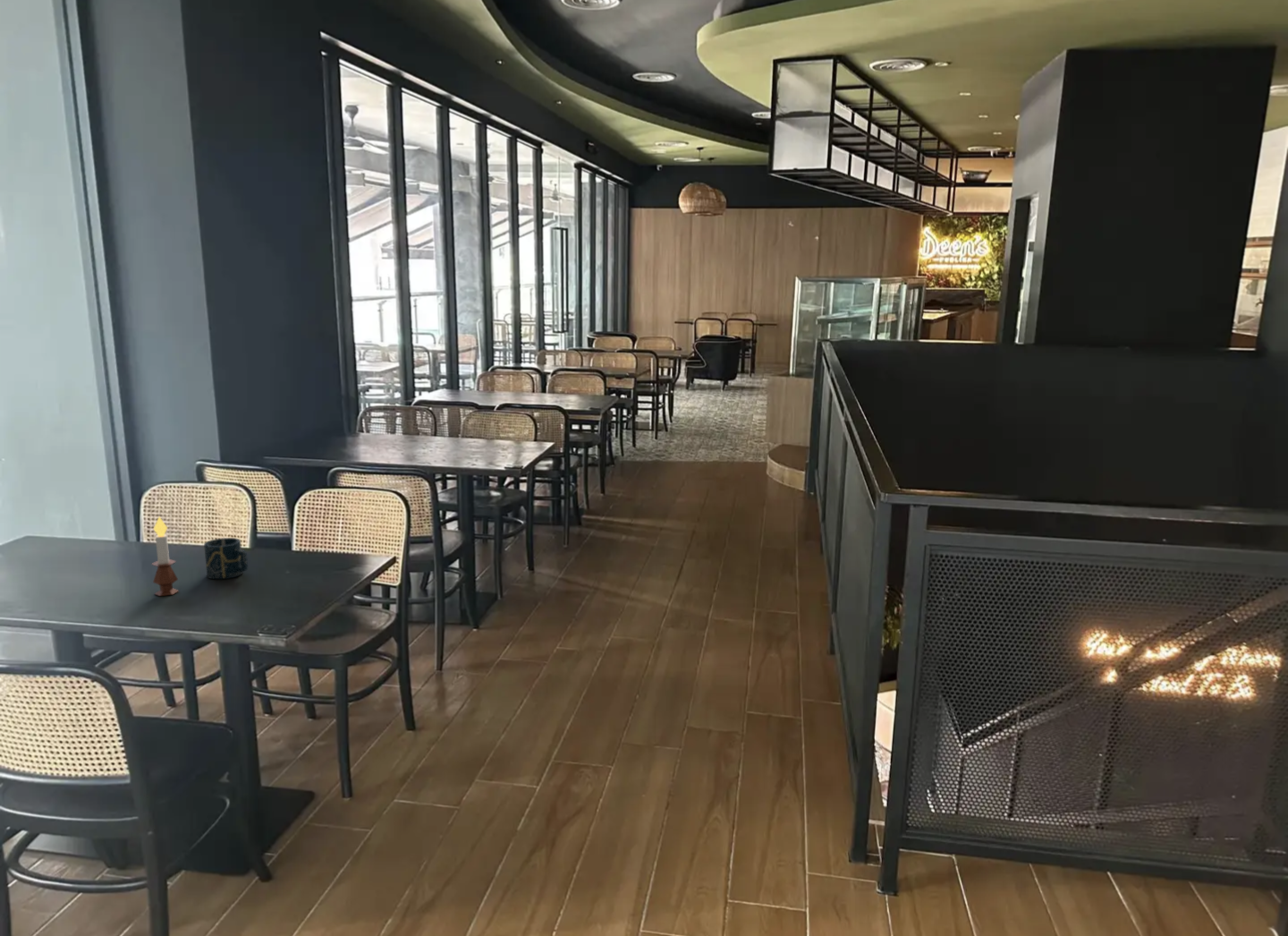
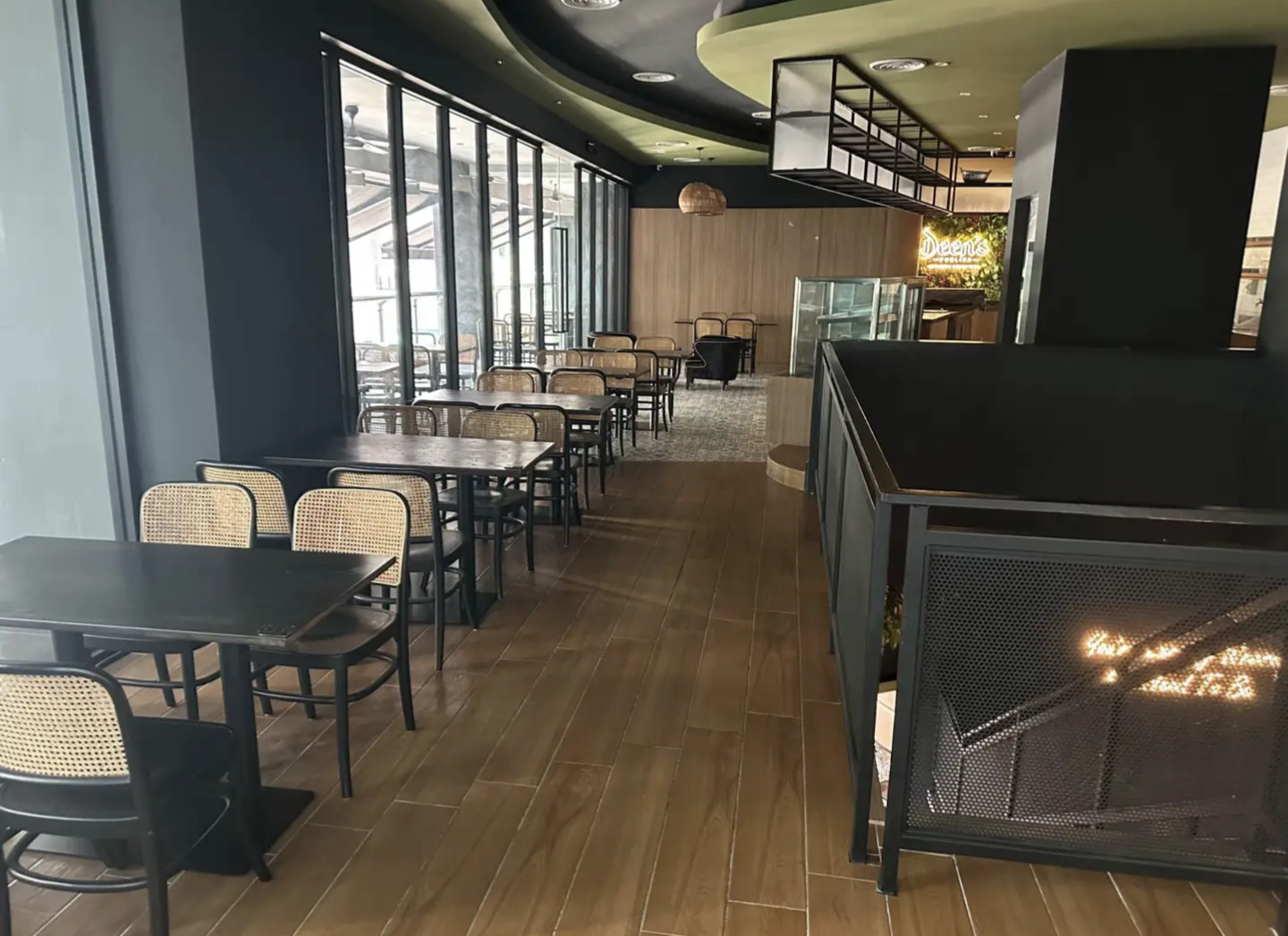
- cup (228, 558)
- candle (163, 554)
